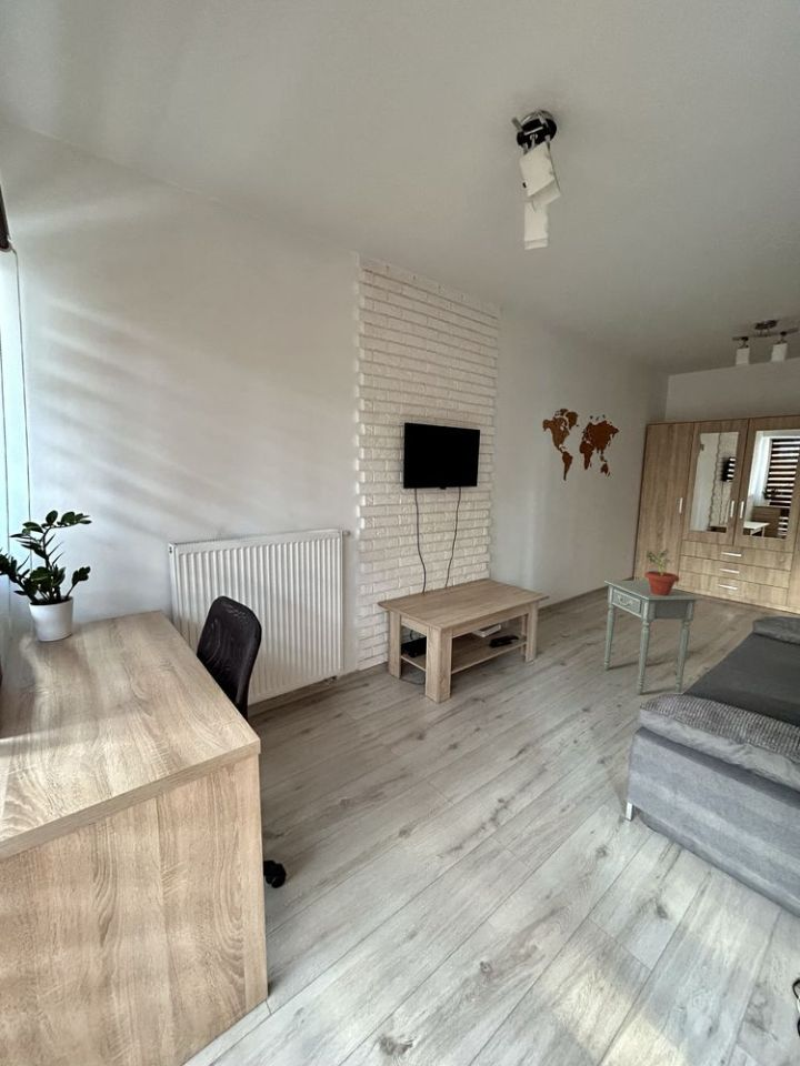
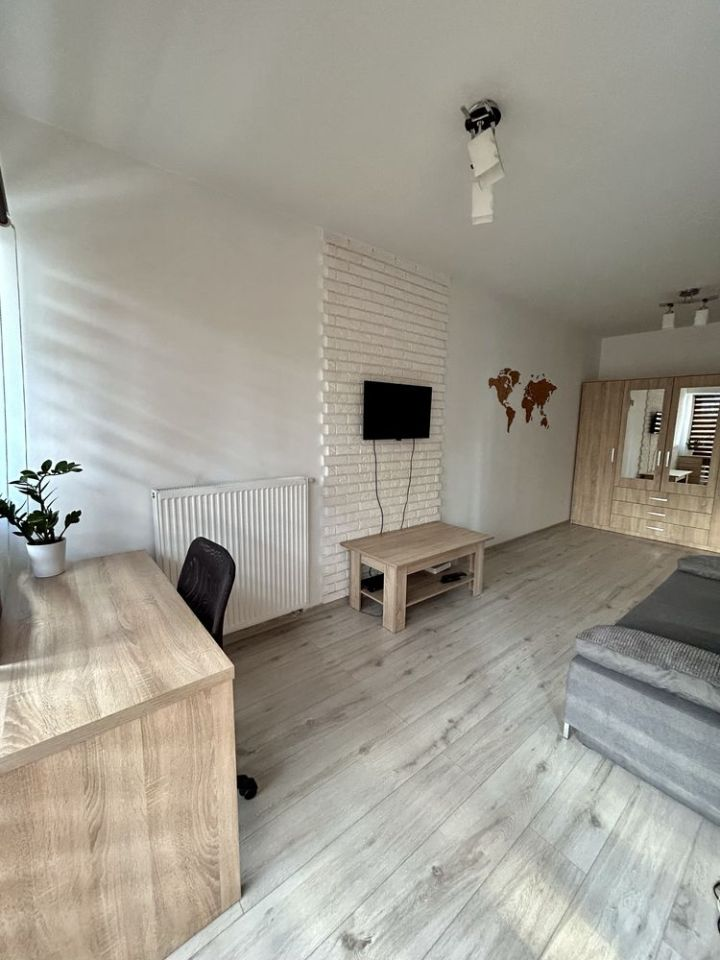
- side table (642, 634)
- potted plant (661, 570)
